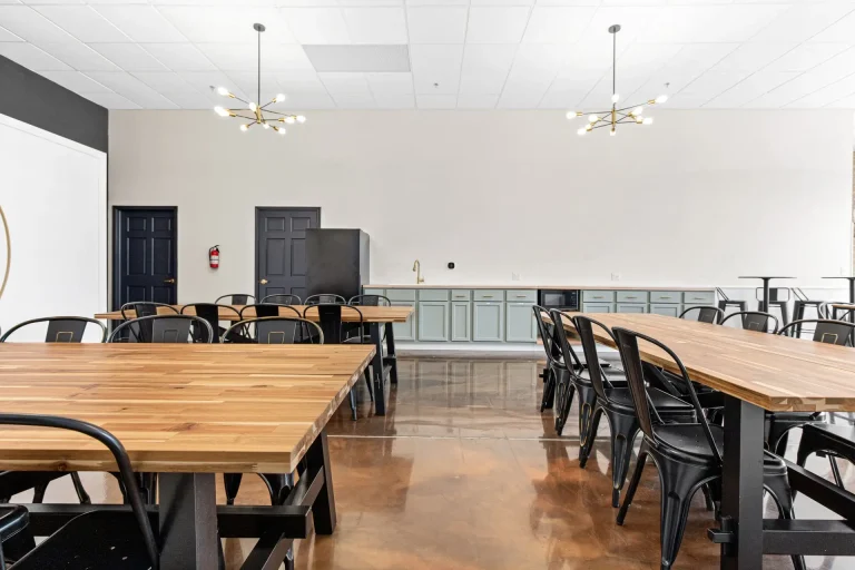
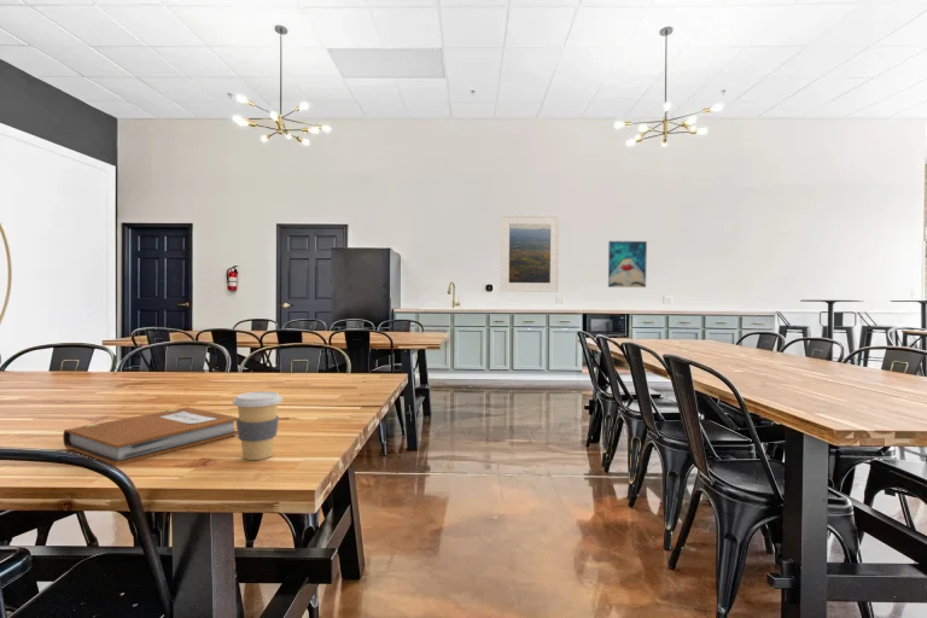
+ wall art (626, 263)
+ notebook (158, 430)
+ coffee cup (257, 425)
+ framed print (529, 253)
